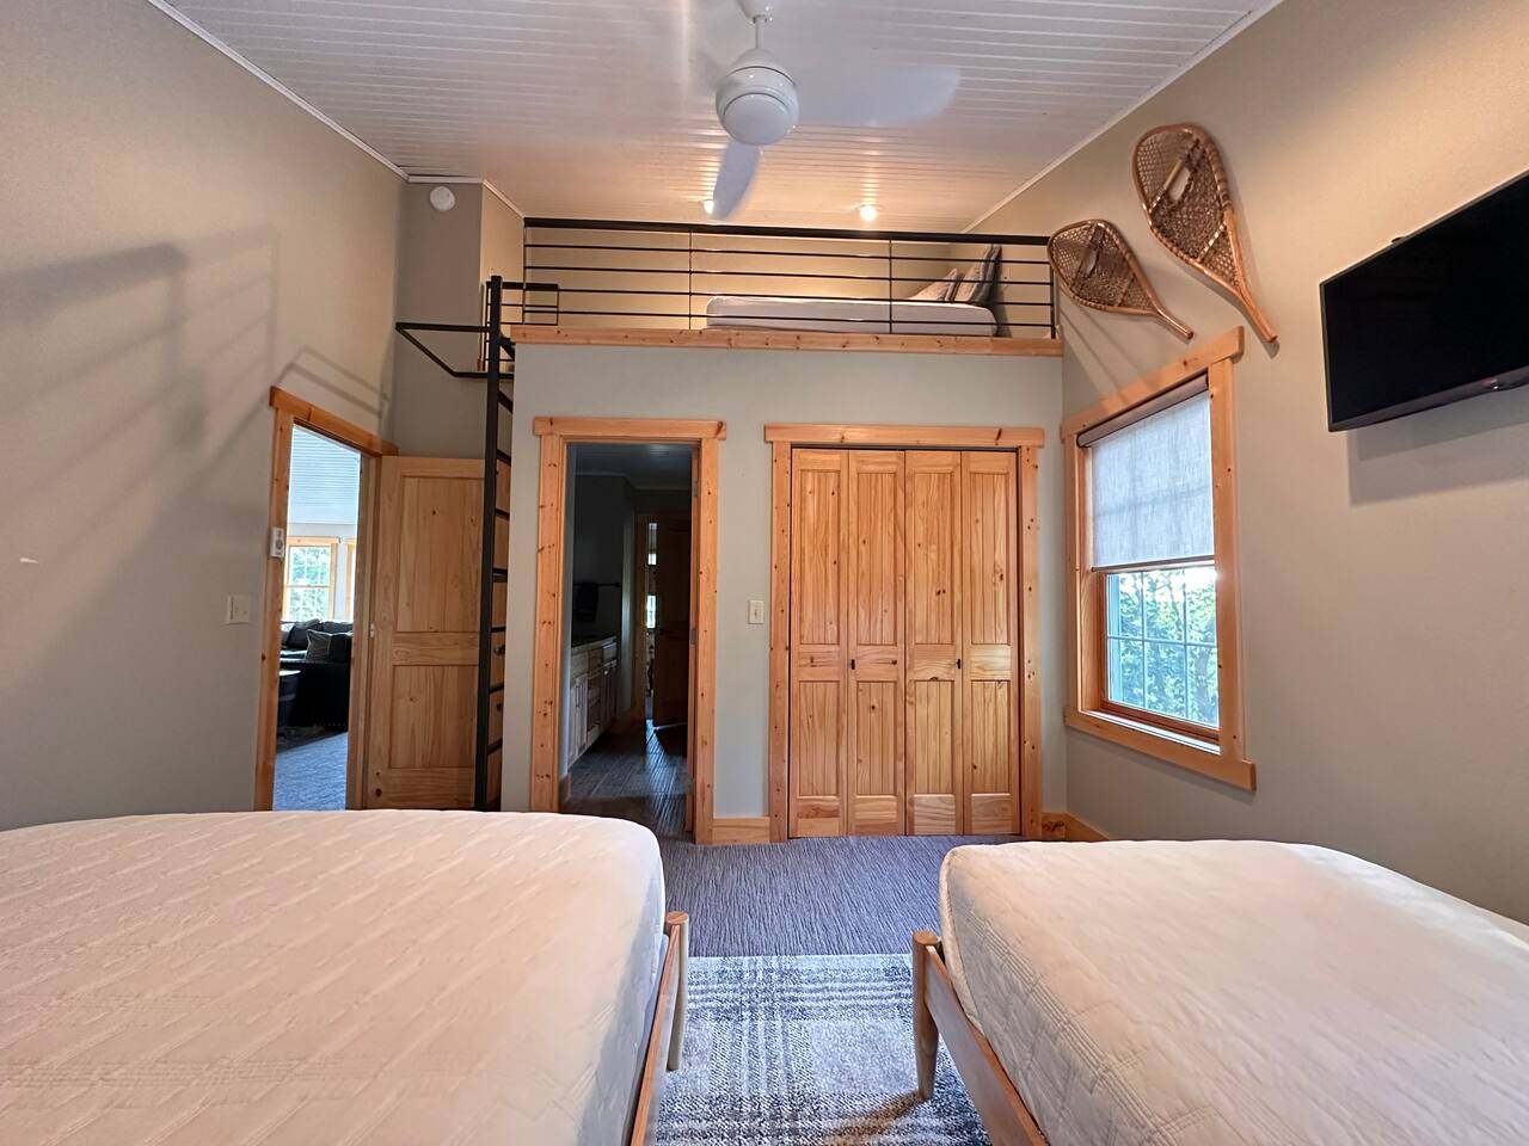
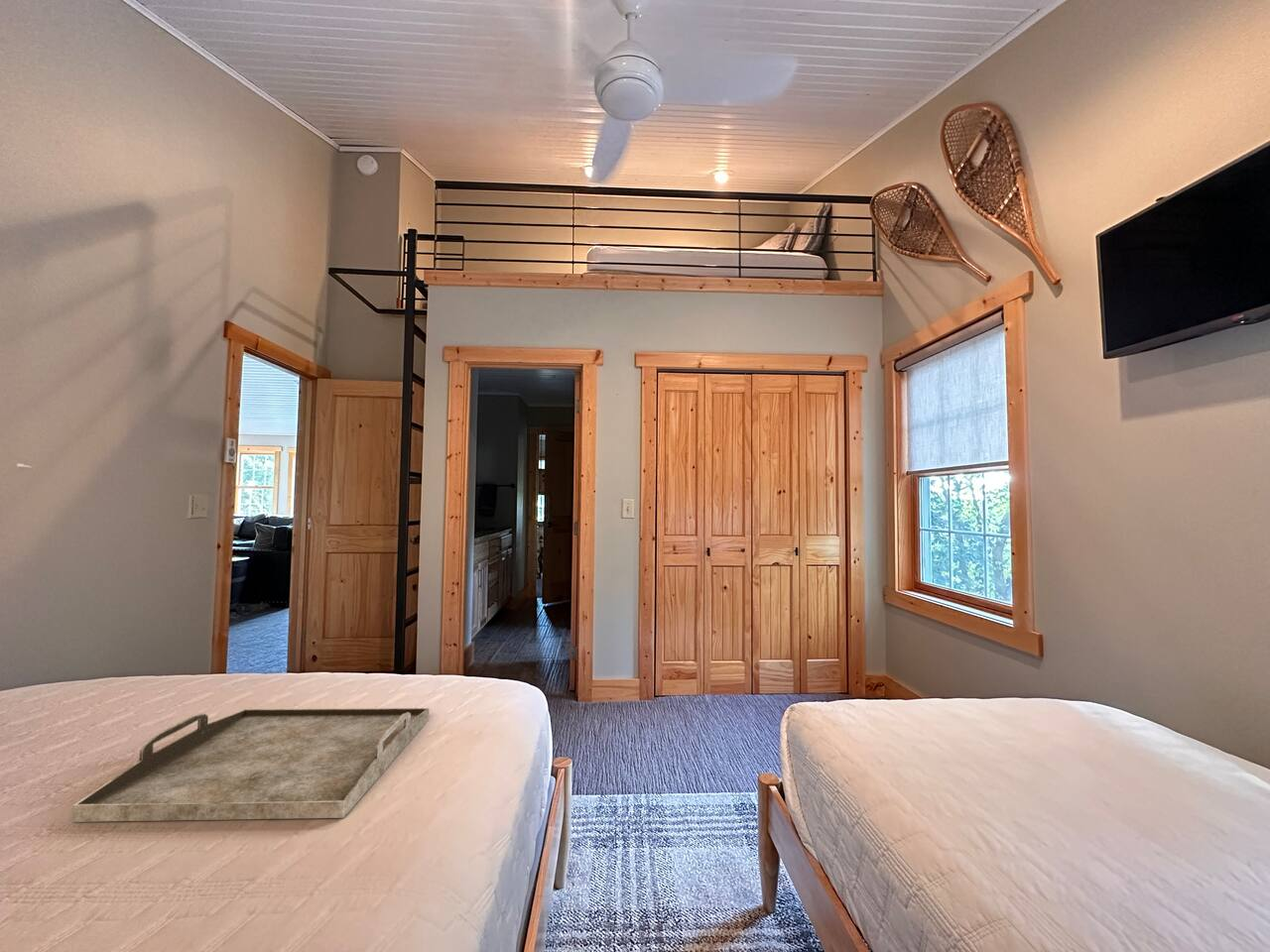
+ serving tray (286, 742)
